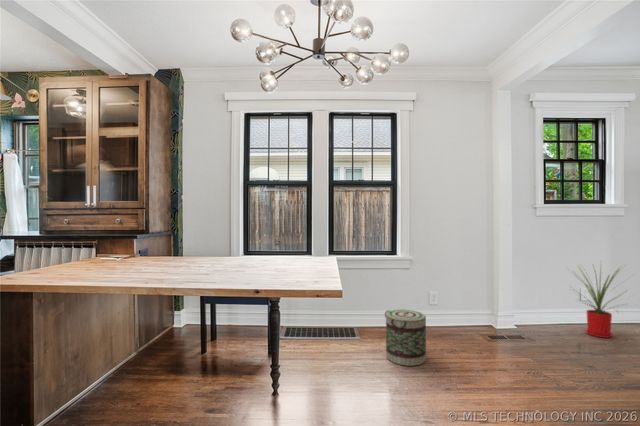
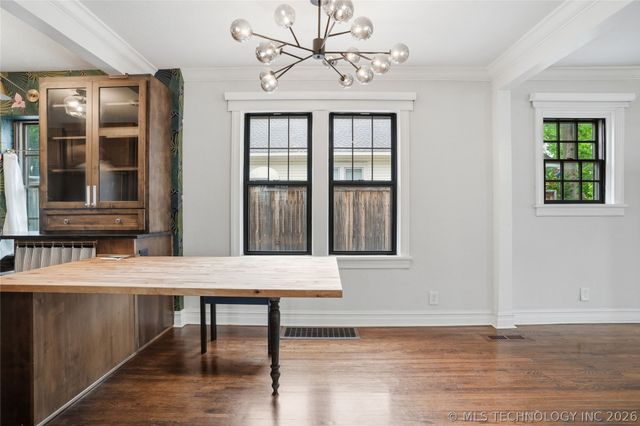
- house plant (598, 298)
- basket (404, 334)
